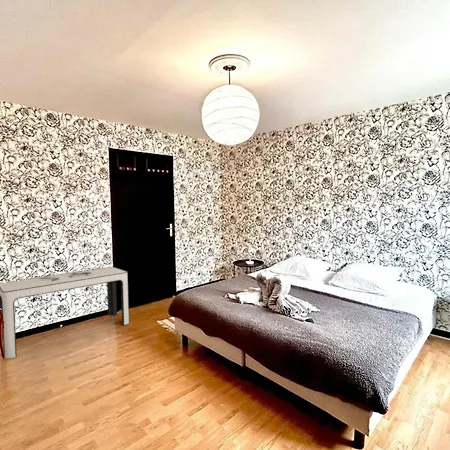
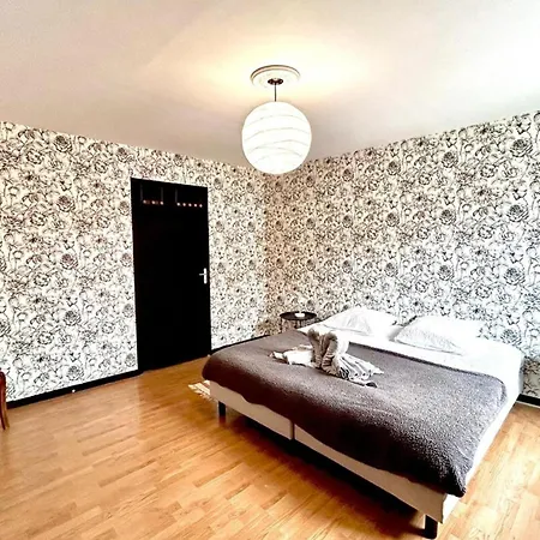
- desk (68, 289)
